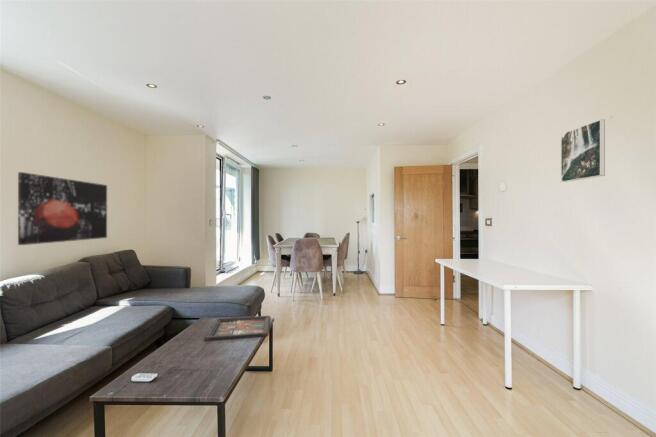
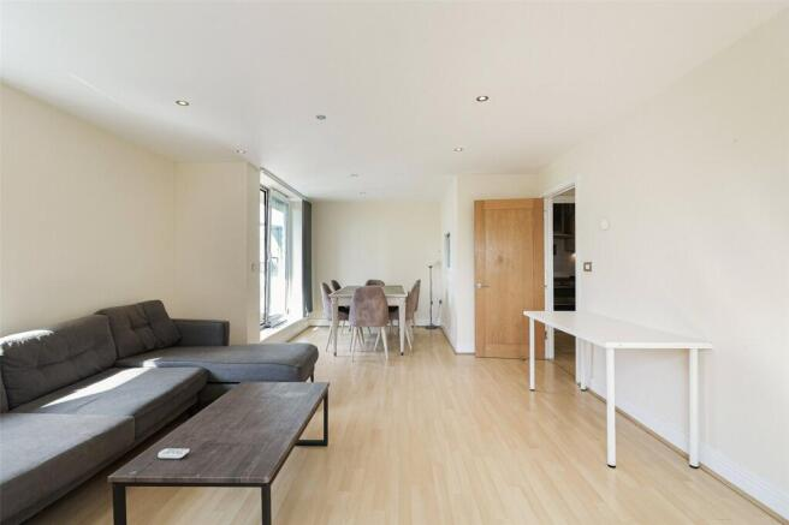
- decorative tray (240, 326)
- wall art (69, 210)
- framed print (581, 153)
